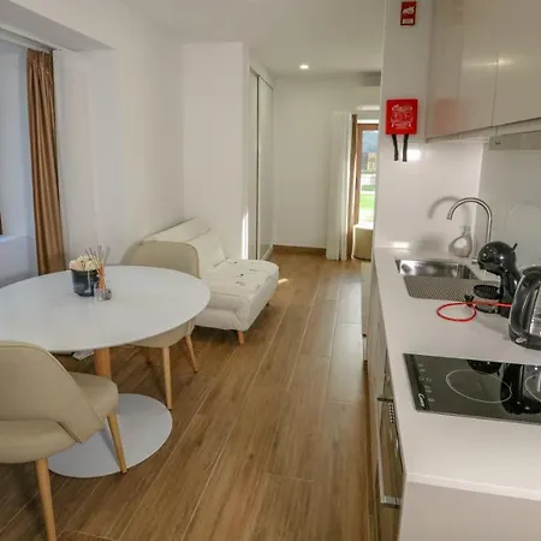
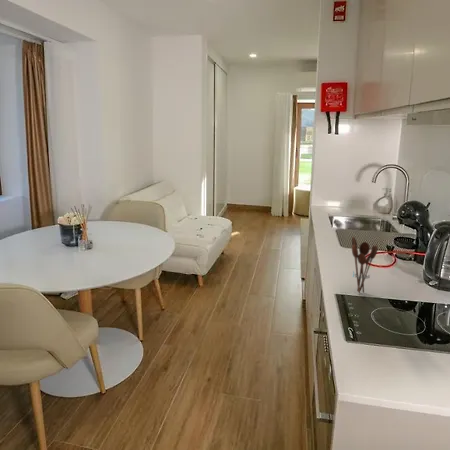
+ utensil holder (361, 265)
